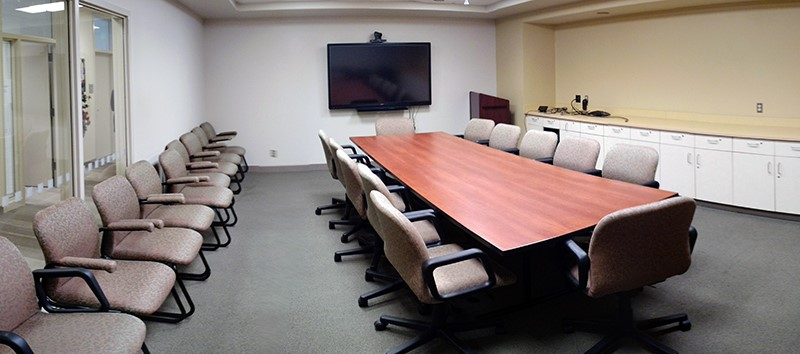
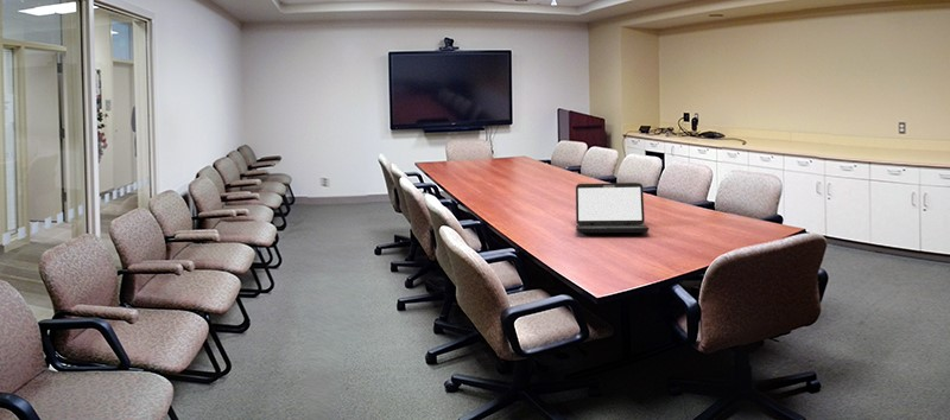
+ laptop (610, 206)
